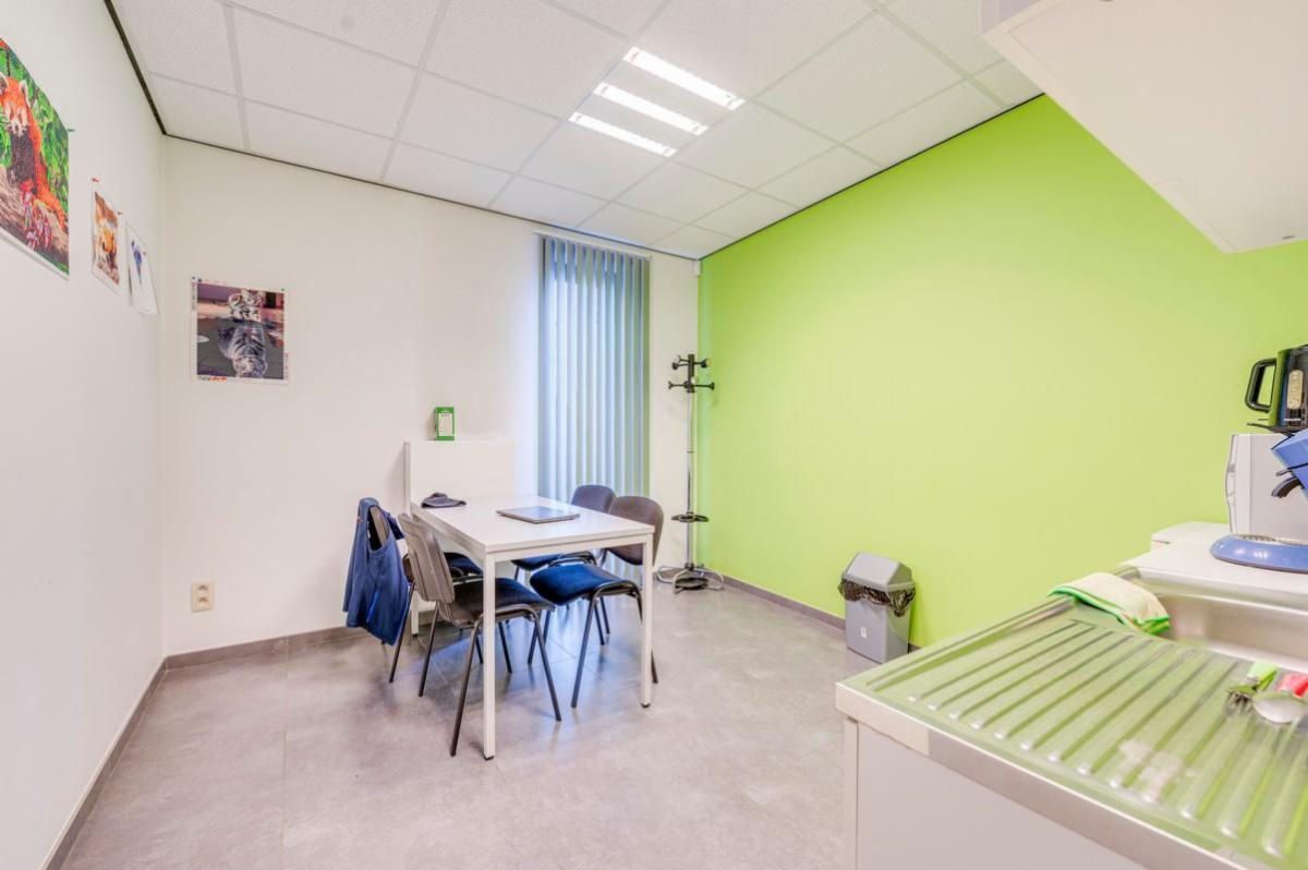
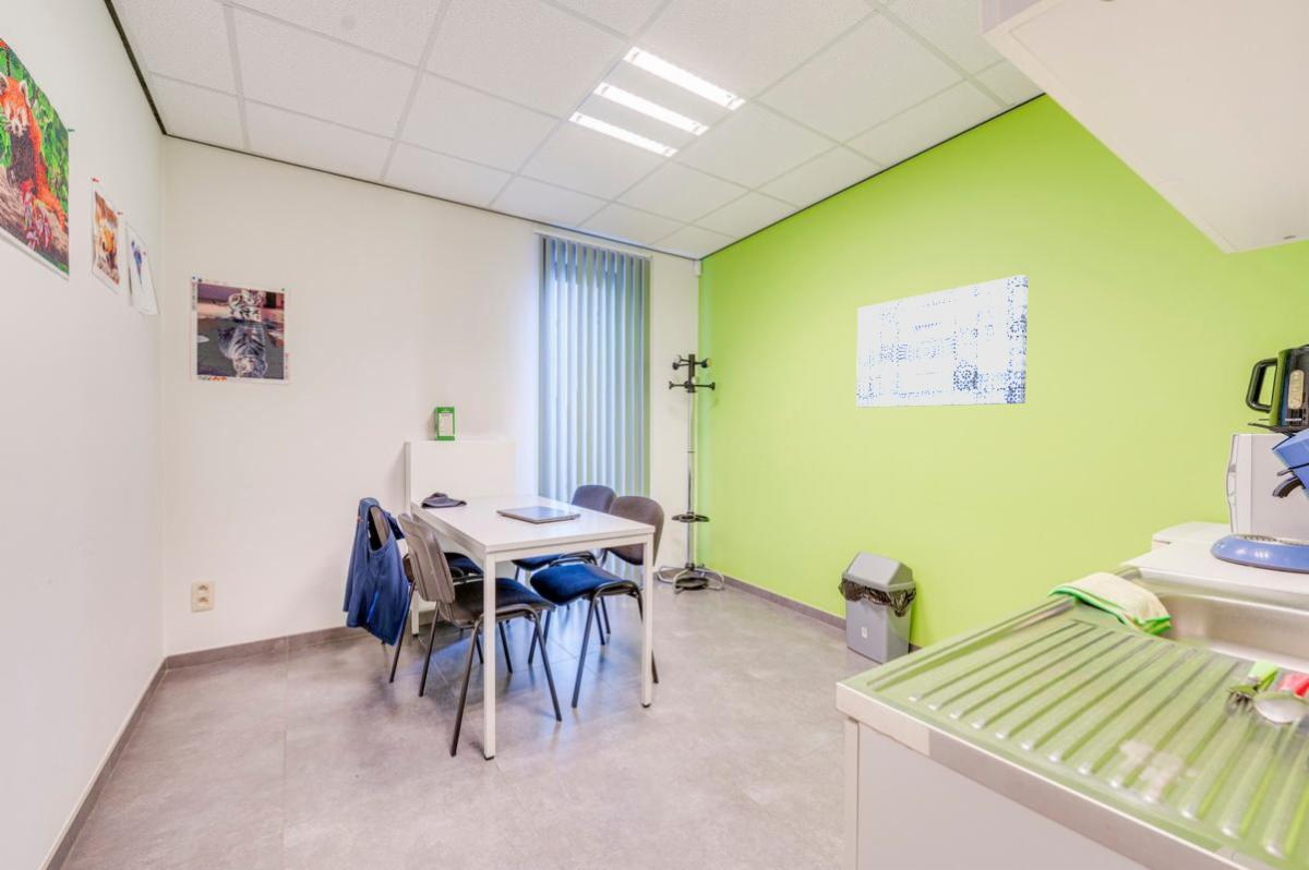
+ wall art (932, 349)
